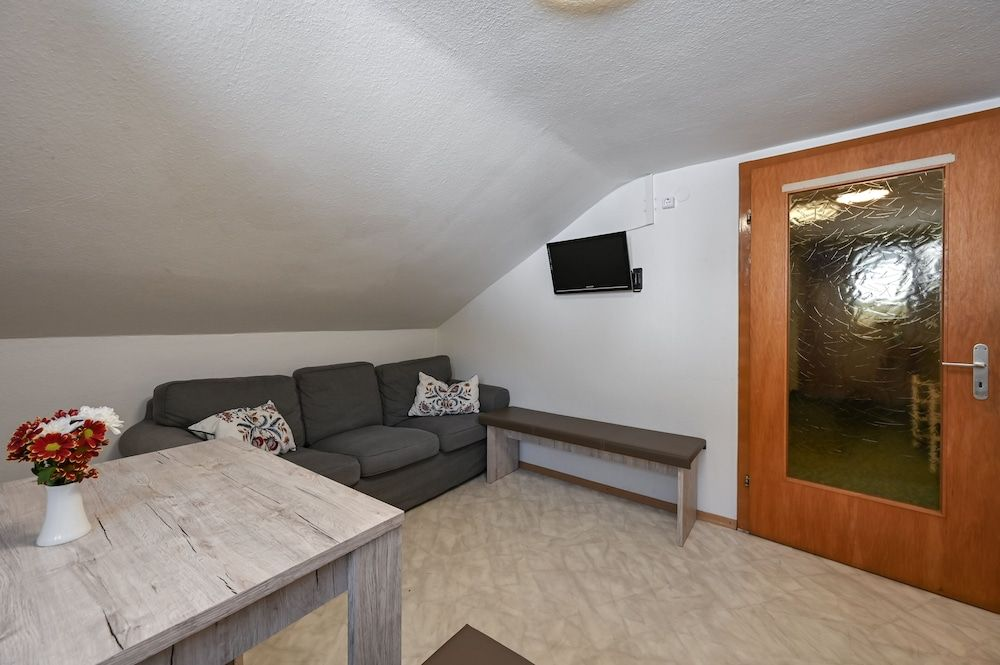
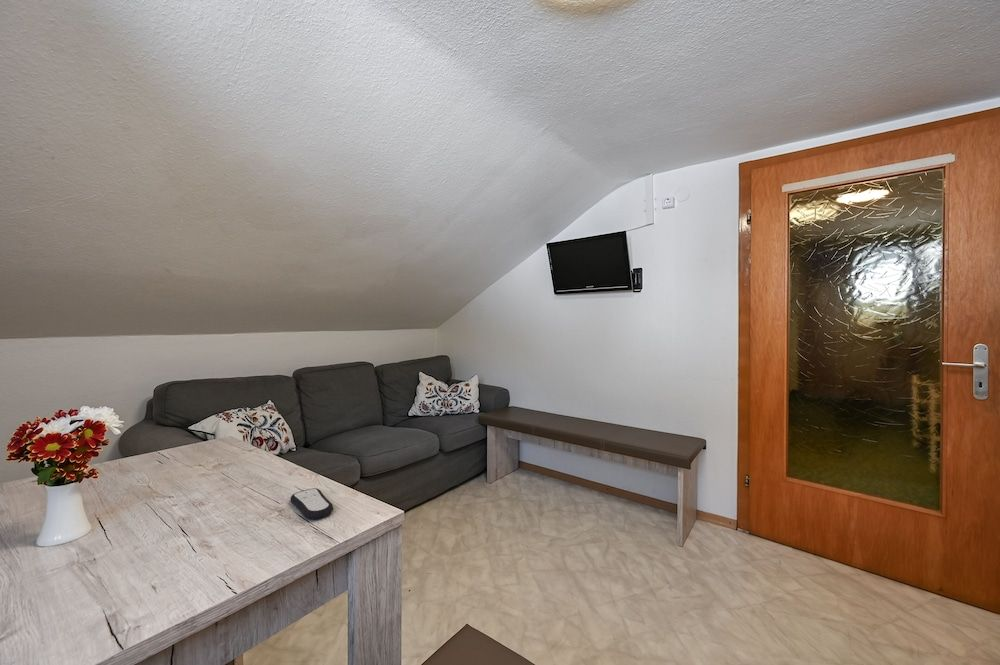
+ remote control (312, 502)
